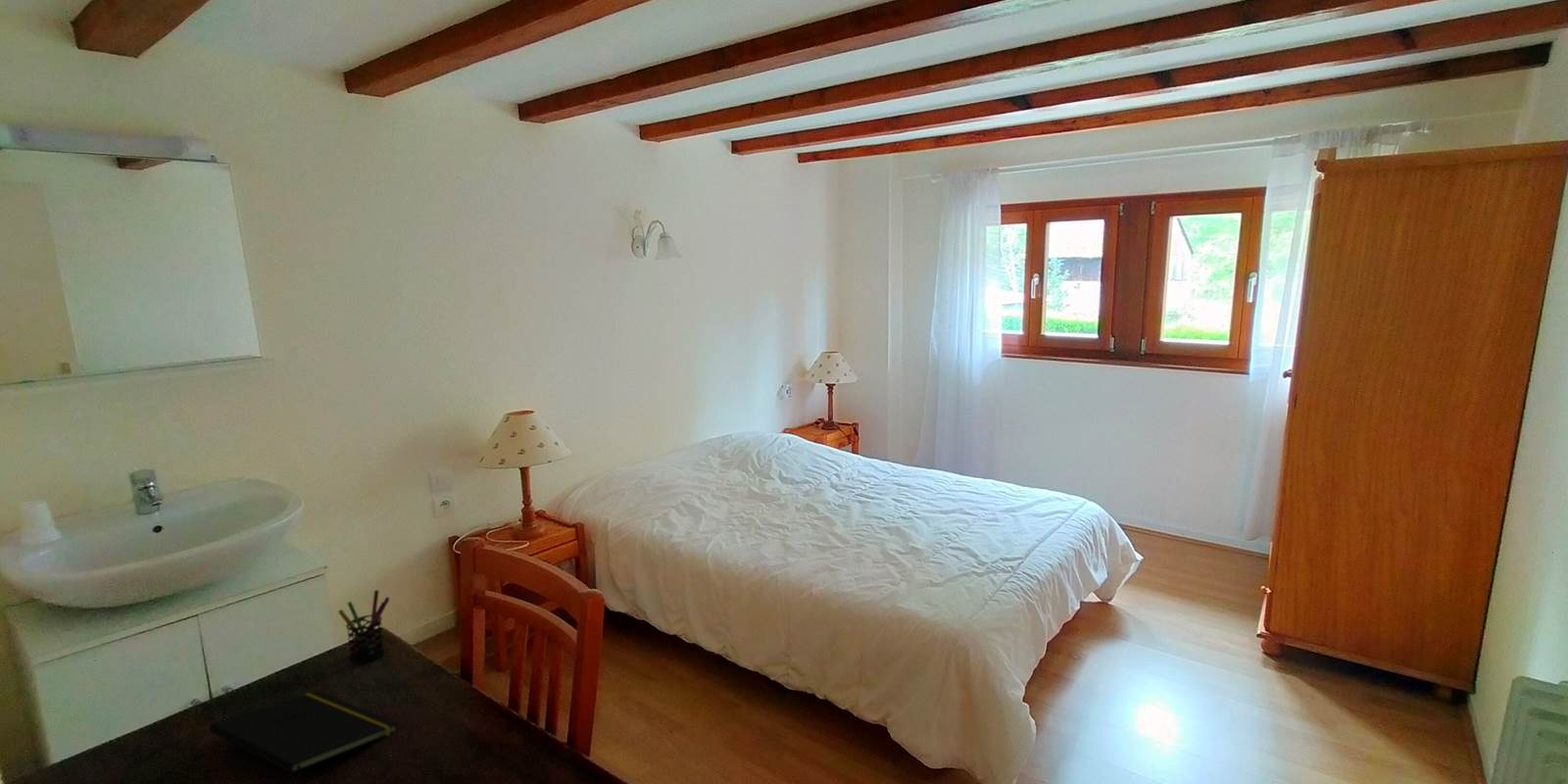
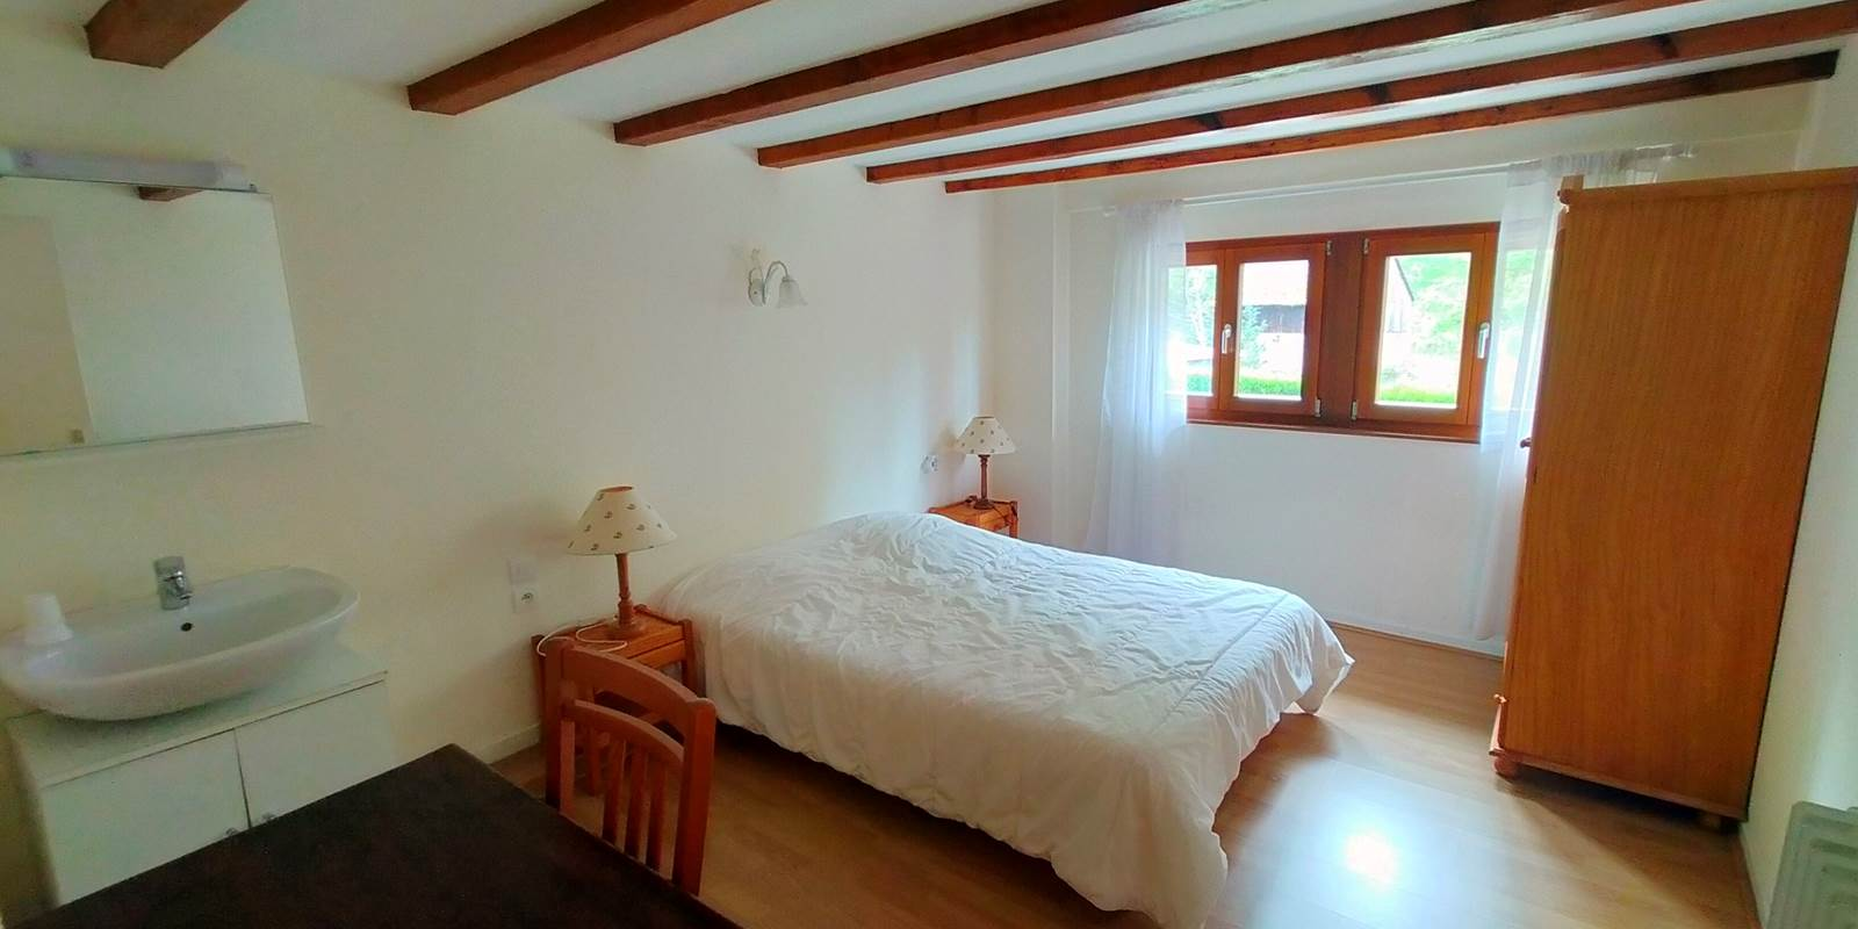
- notepad (305, 727)
- pen holder (364, 624)
